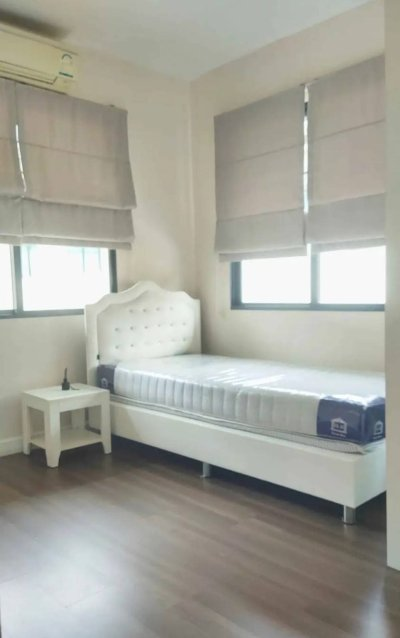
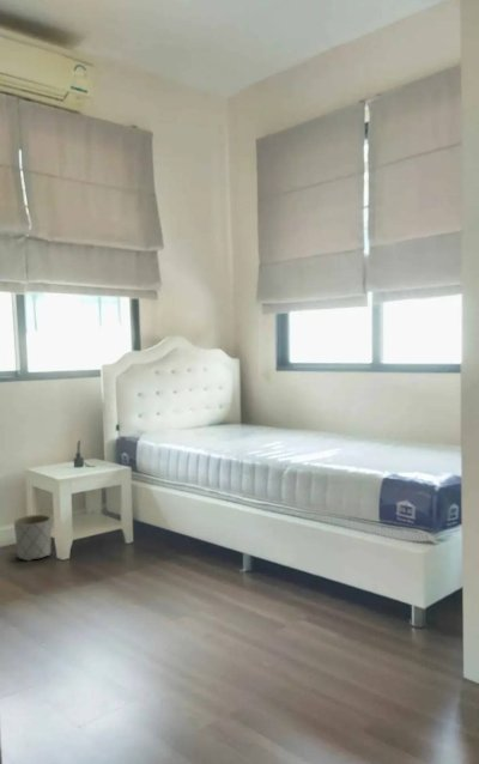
+ planter (34, 538)
